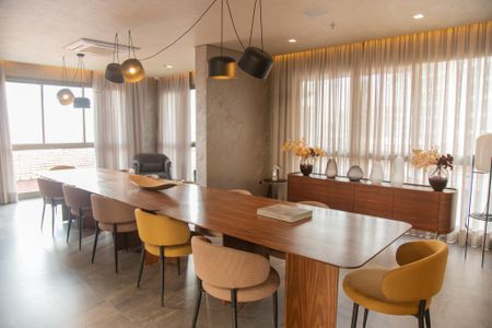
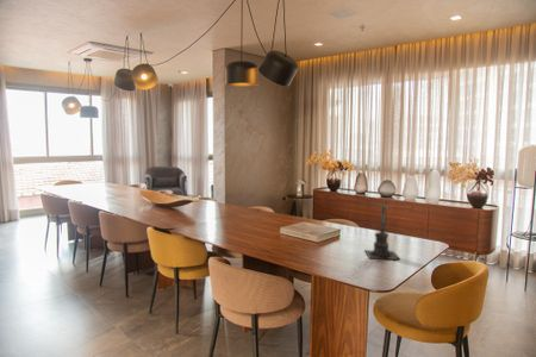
+ candle holder (382, 226)
